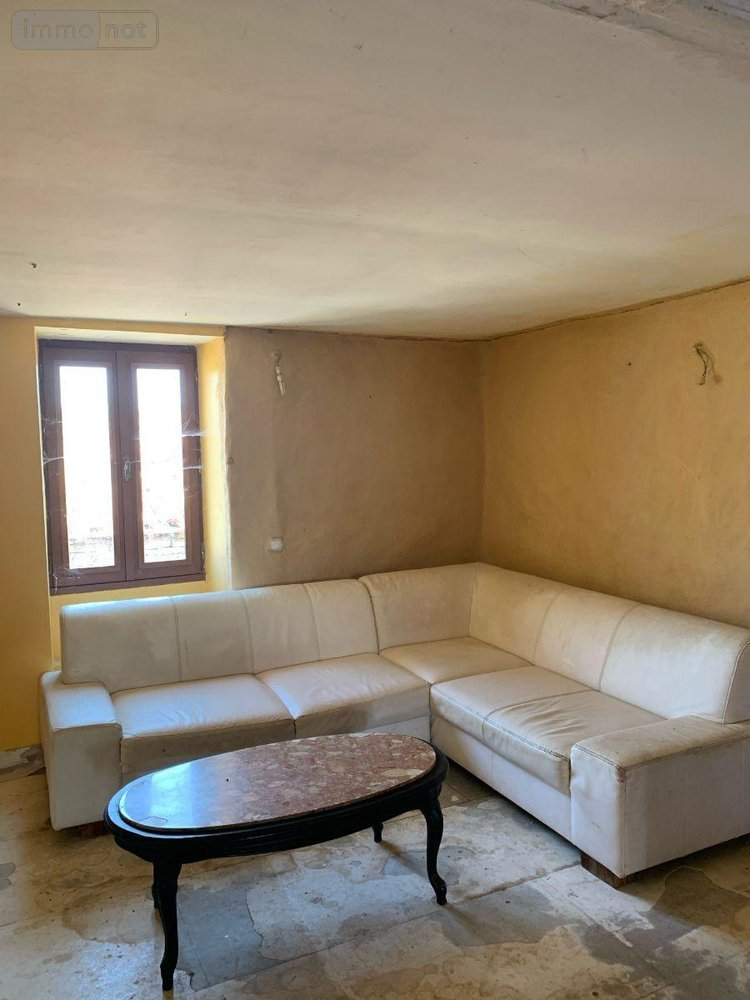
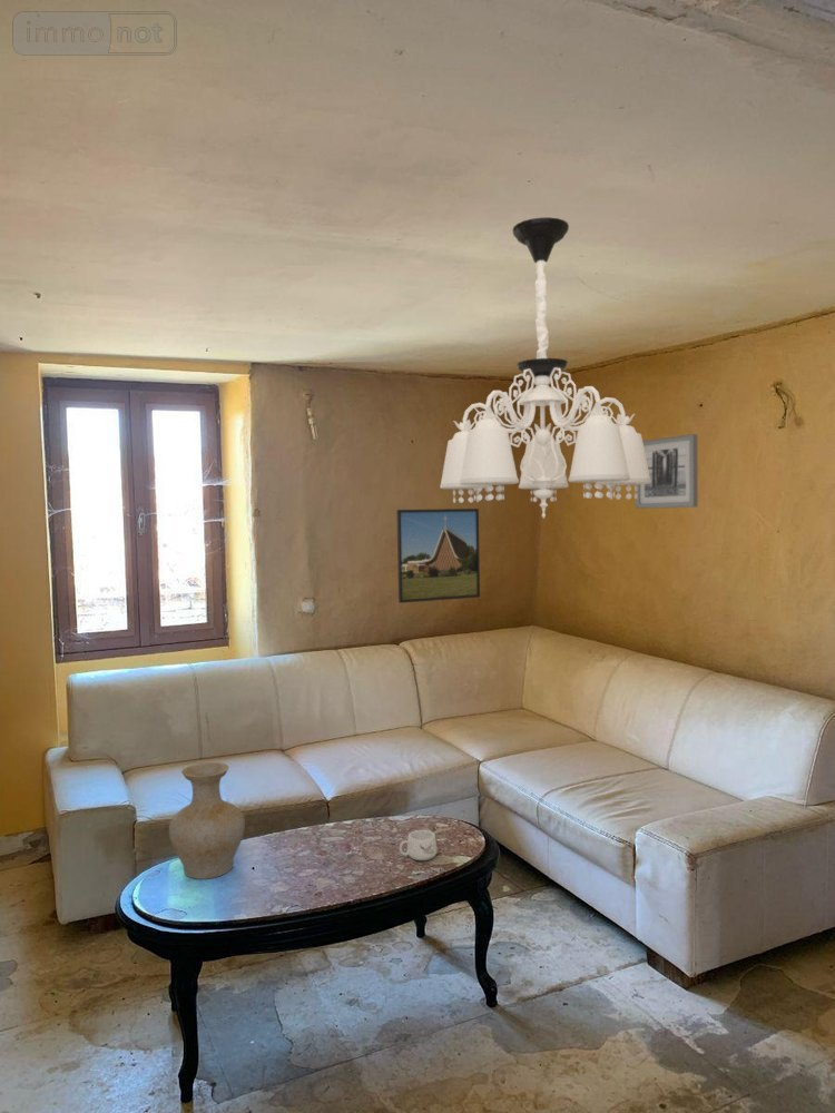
+ mug (418, 846)
+ chandelier (542, 375)
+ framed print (439, 554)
+ vase (207, 818)
+ wall art (665, 473)
